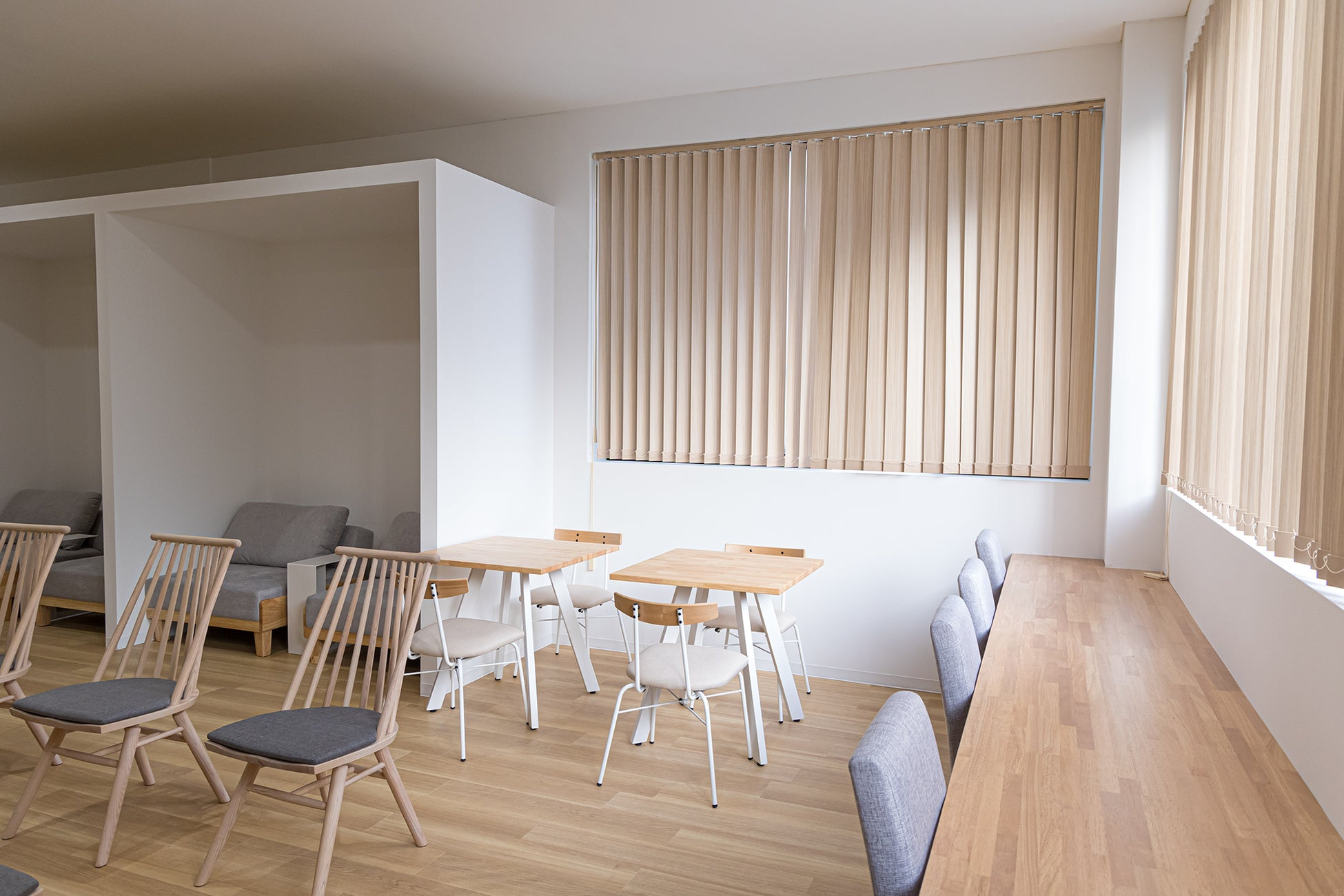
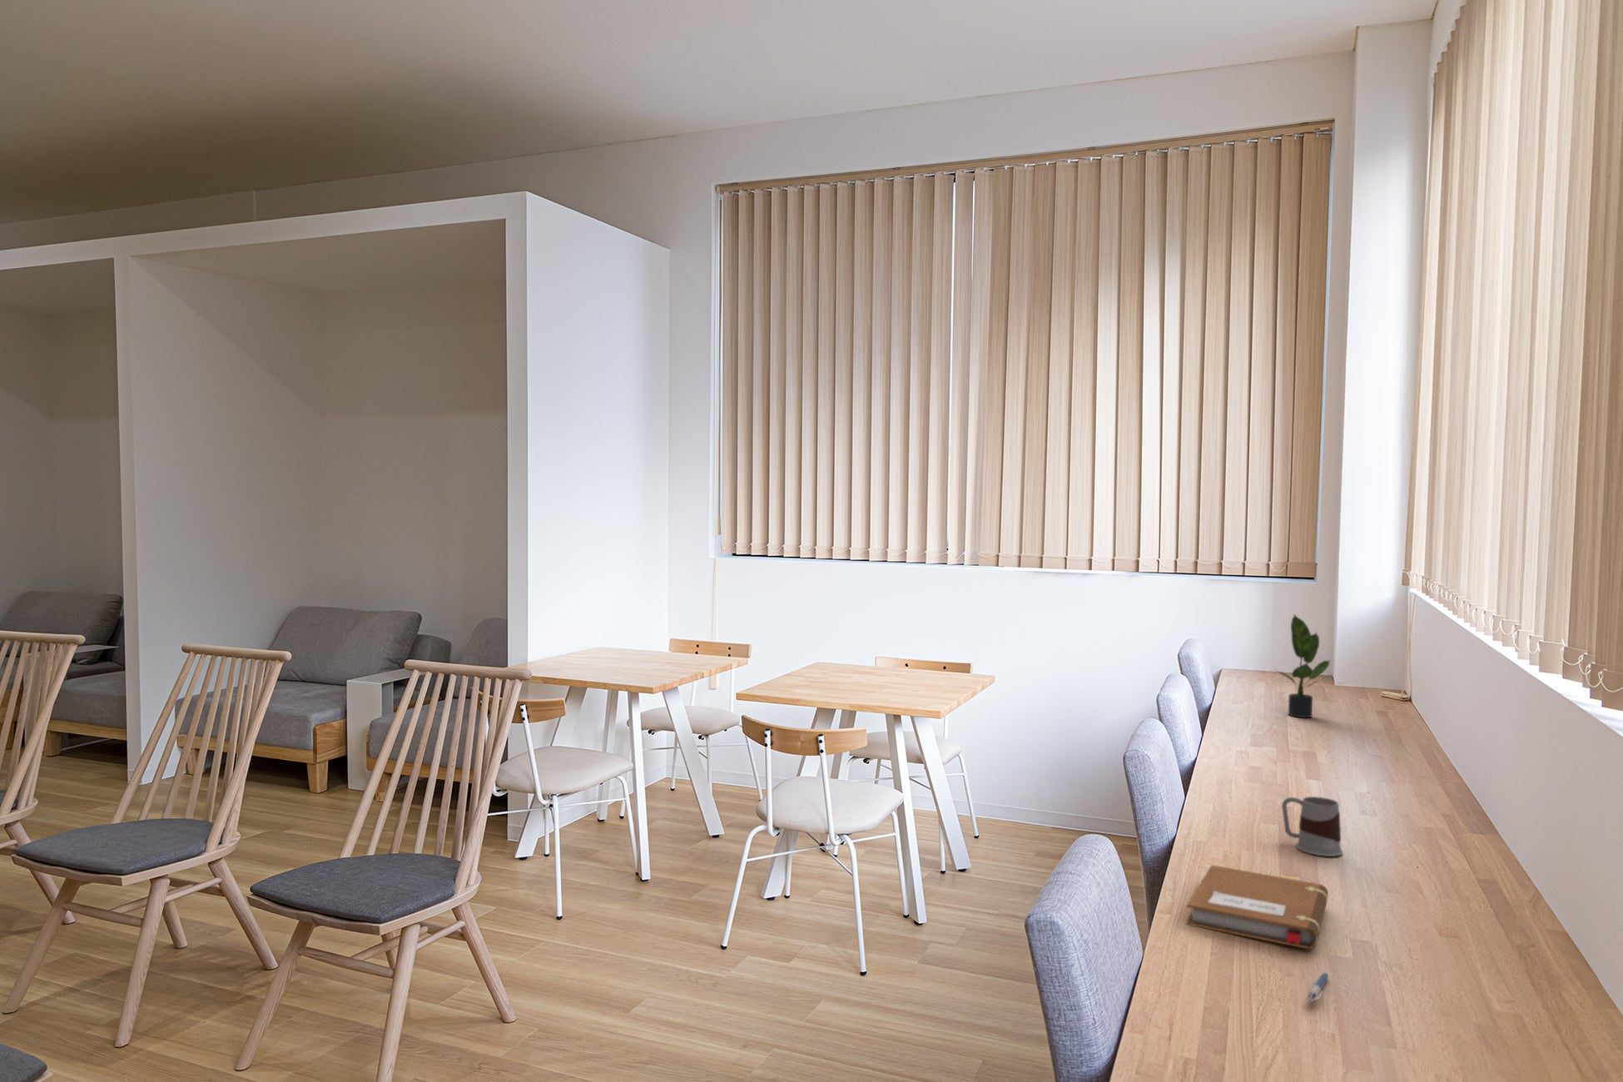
+ potted plant (1303, 665)
+ notebook (1258, 906)
+ pen (1319, 987)
+ mug (1311, 824)
